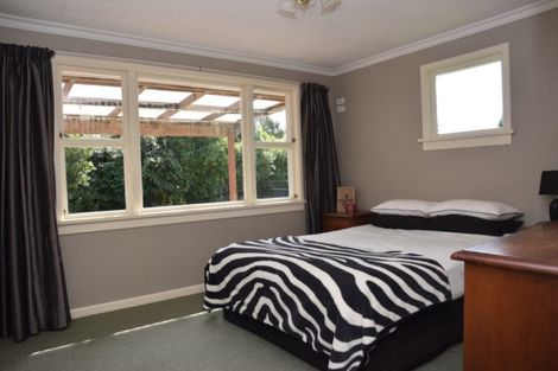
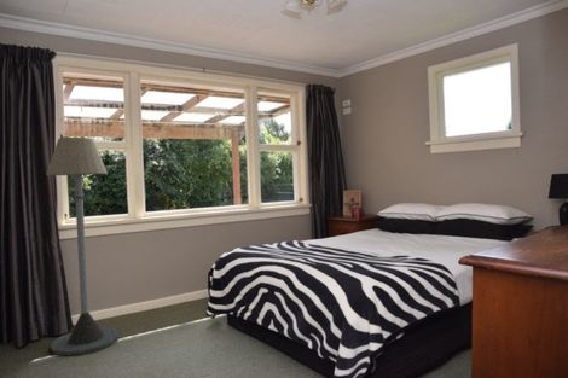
+ floor lamp (81, 240)
